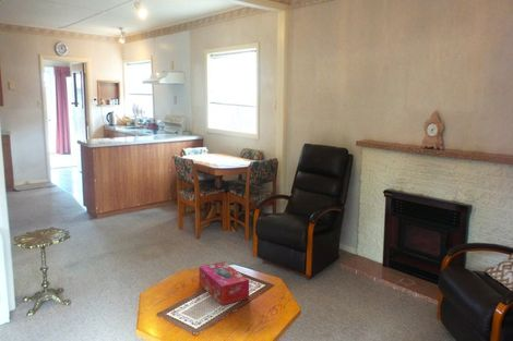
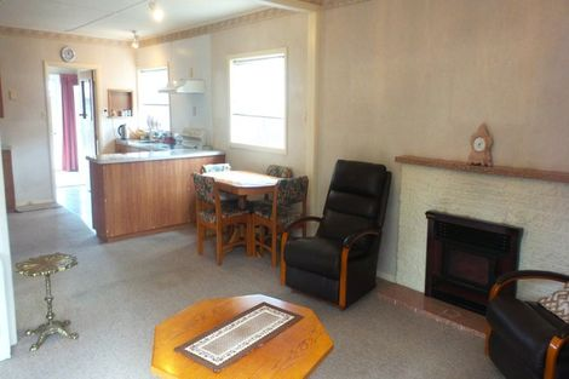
- tissue box (223, 281)
